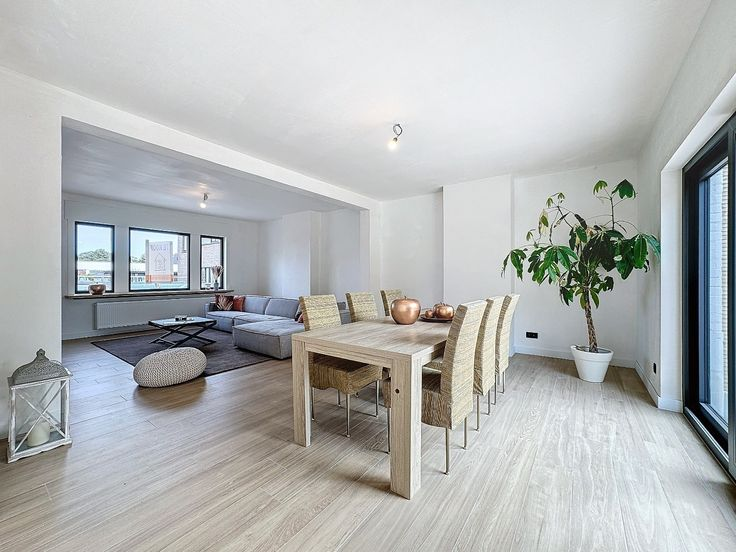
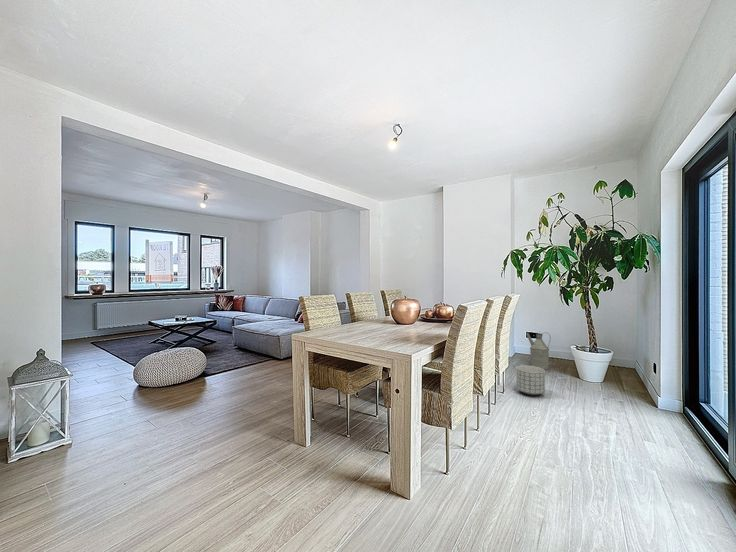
+ planter (530, 381)
+ watering can (537, 349)
